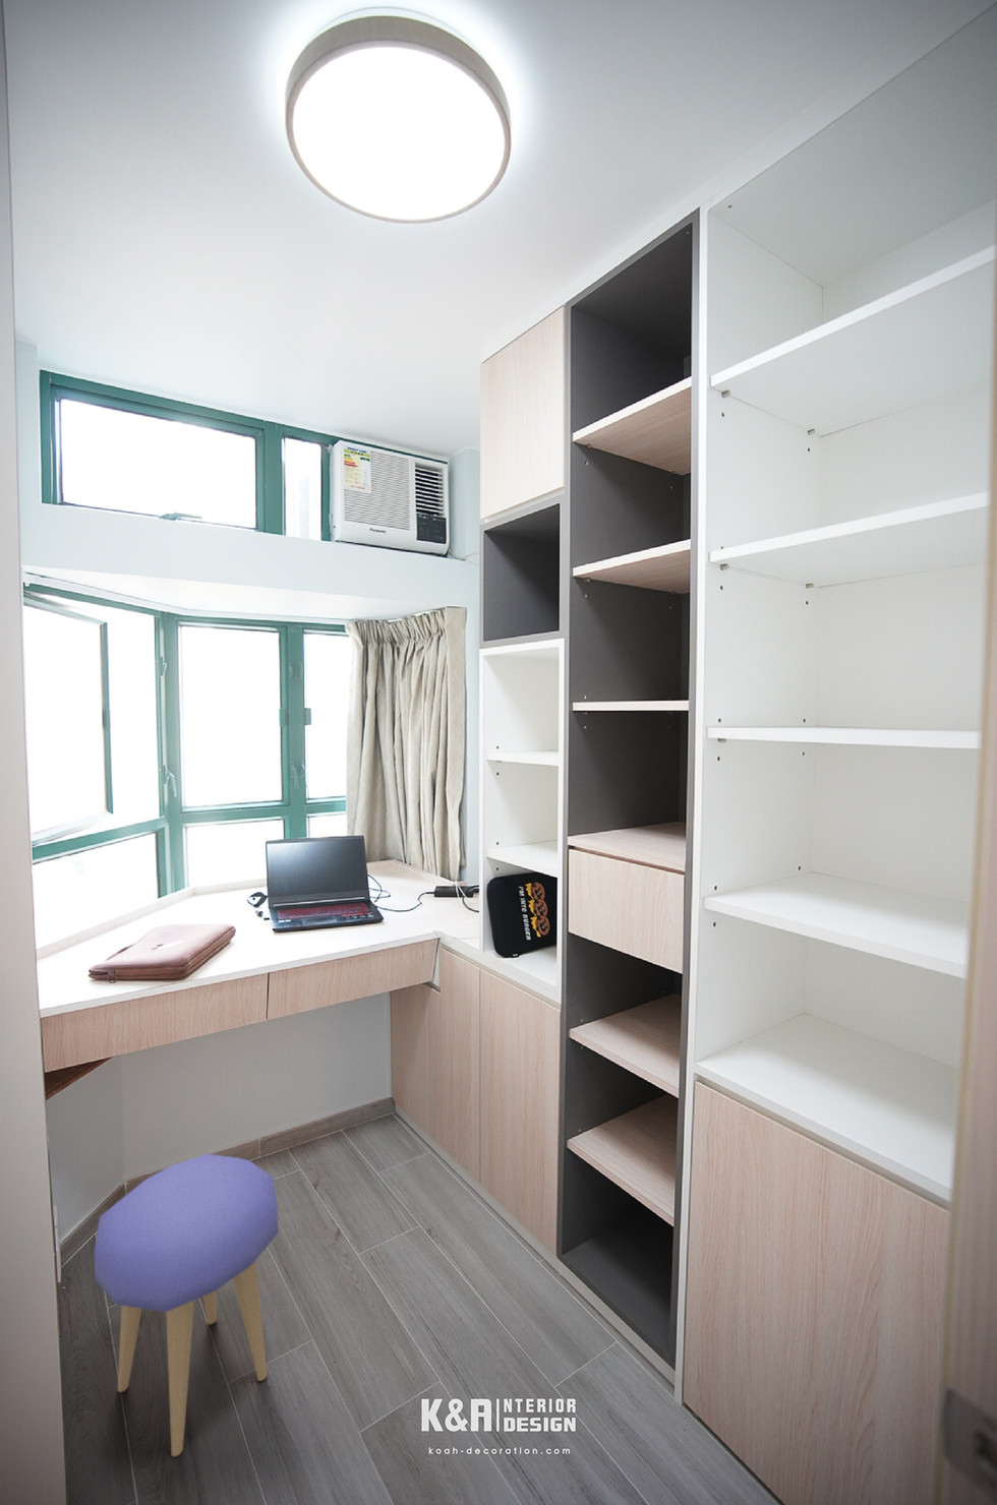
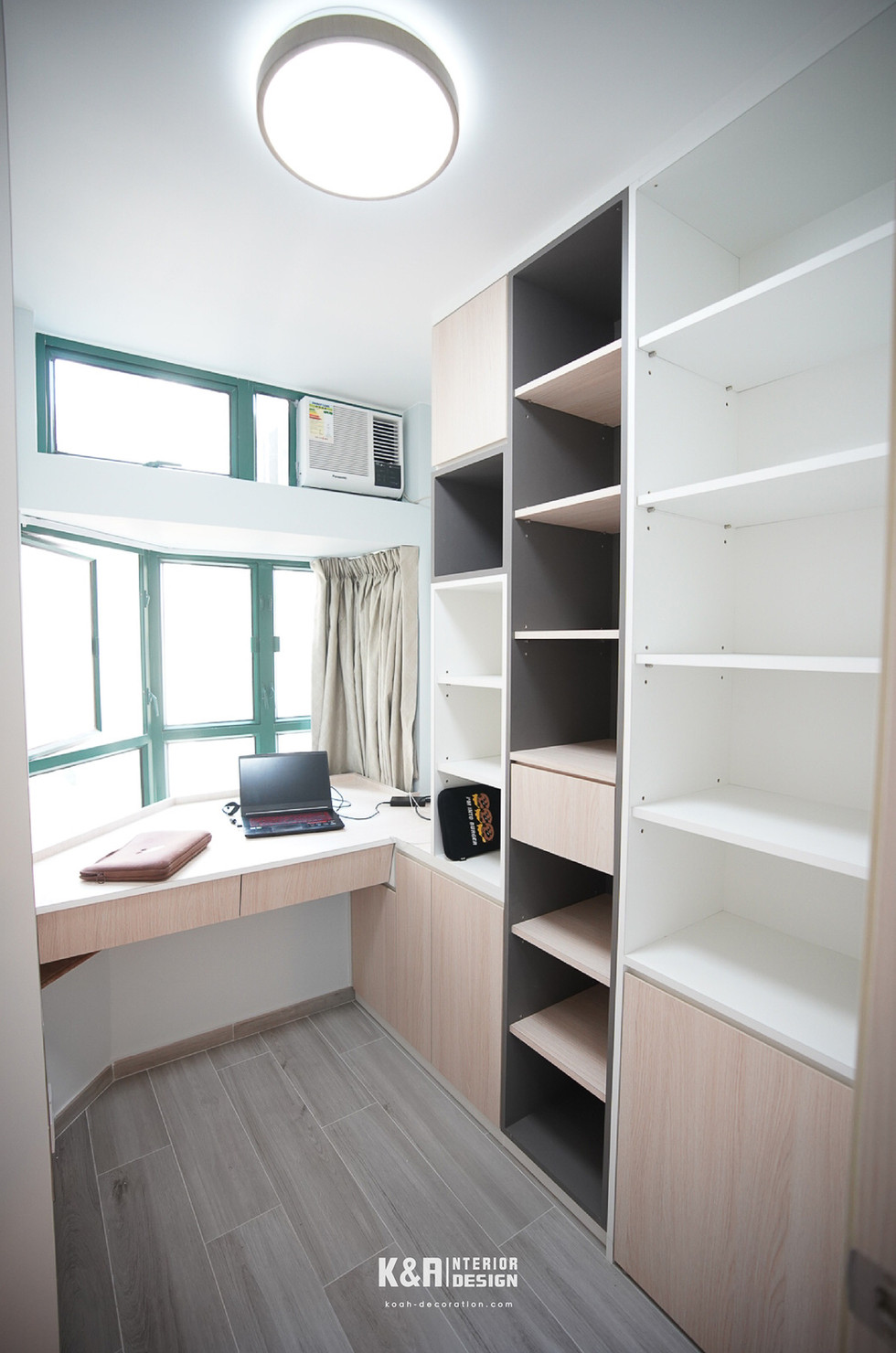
- stool (193, 1290)
